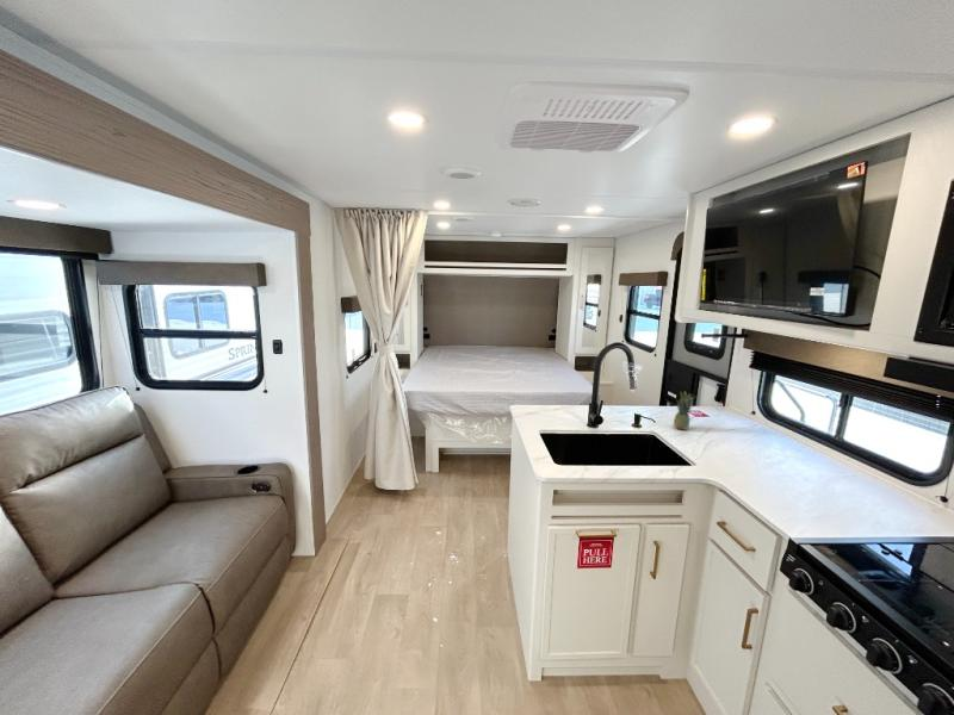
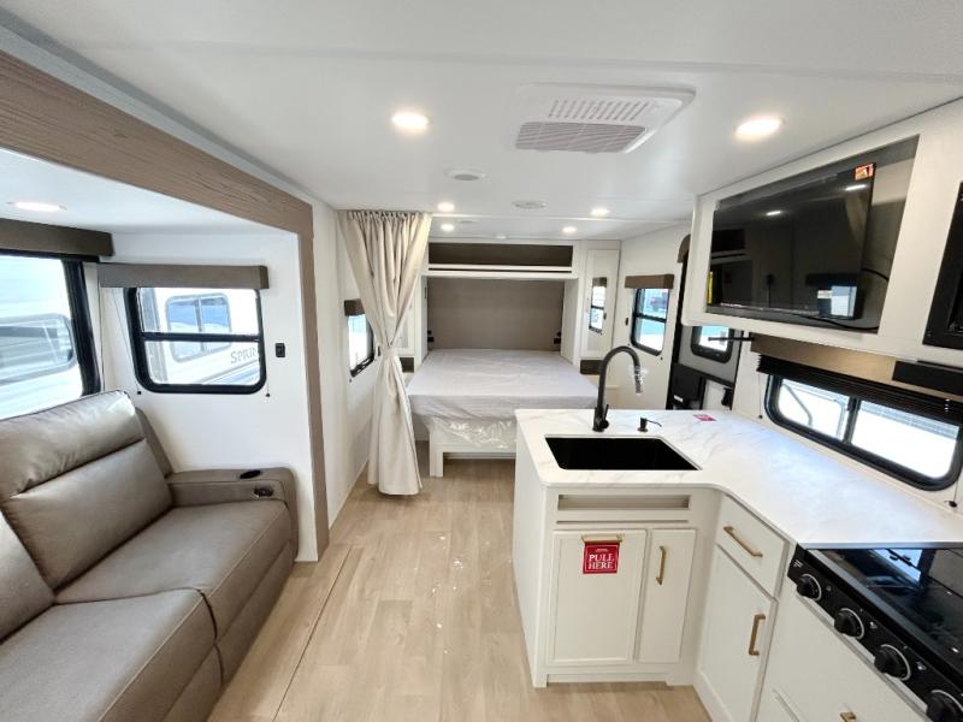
- fruit (683, 410)
